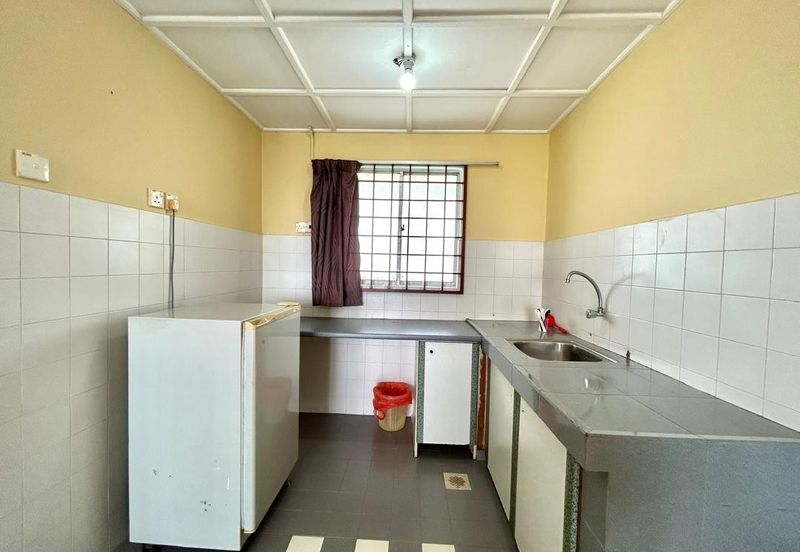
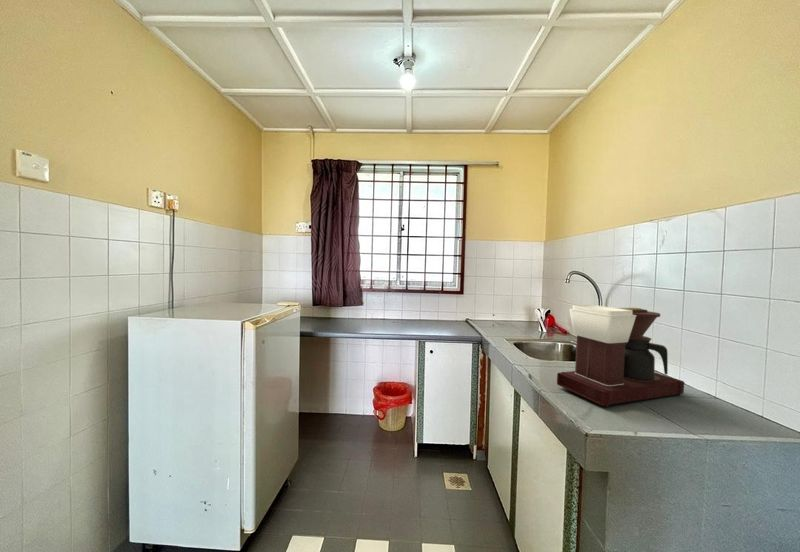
+ coffee maker (620, 349)
